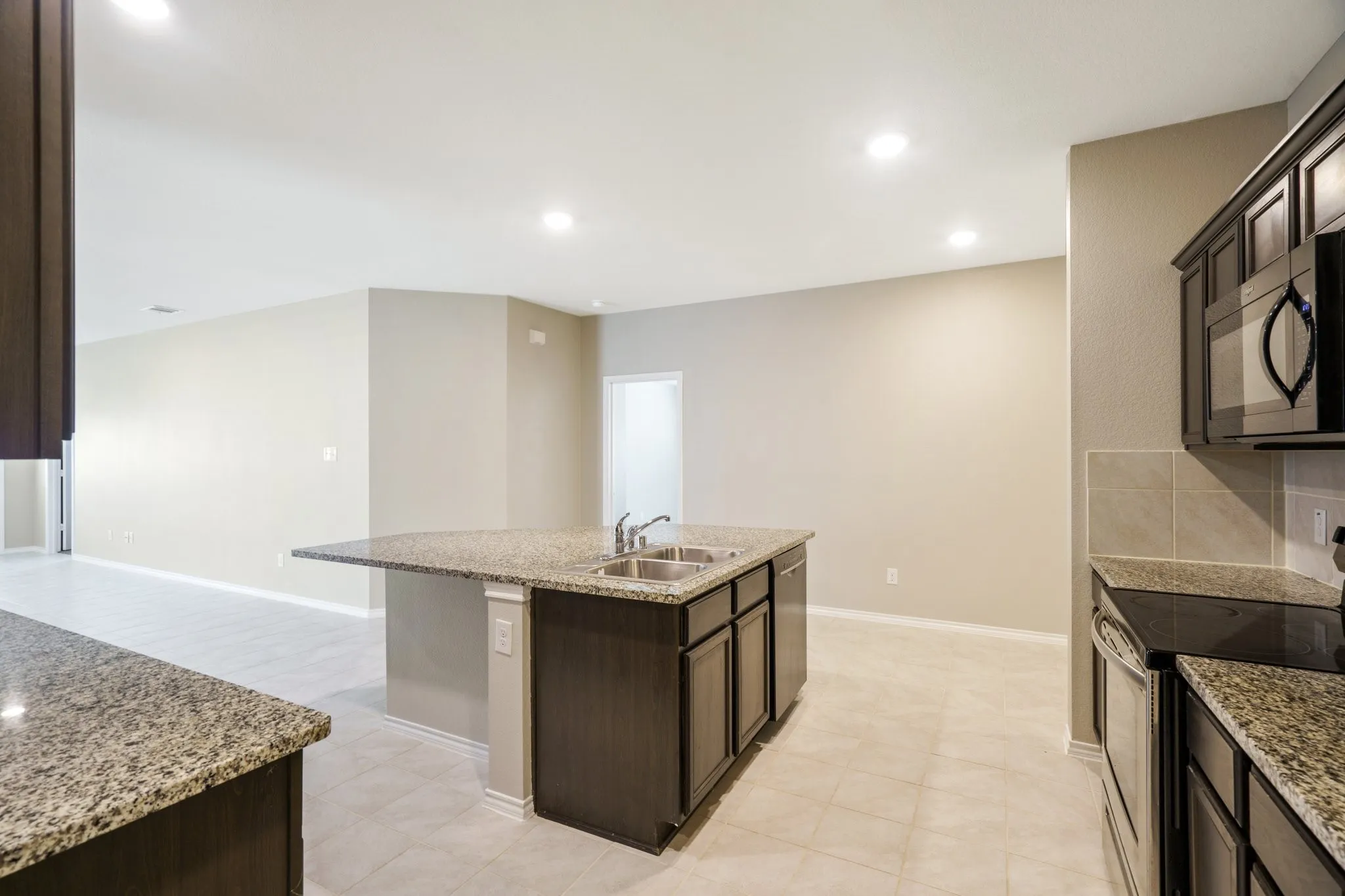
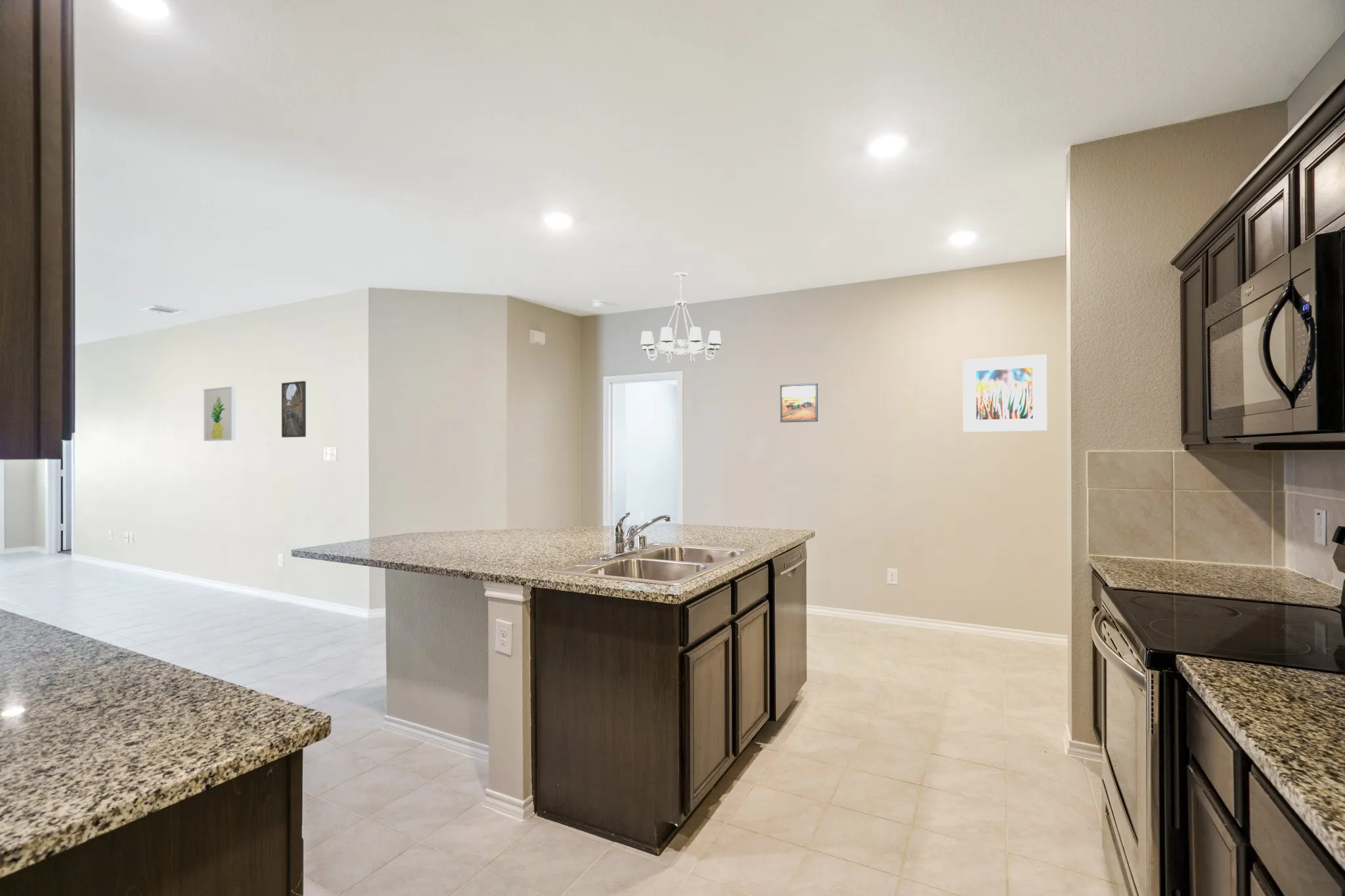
+ wall art (219, 414)
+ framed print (1003, 394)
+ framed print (293, 410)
+ chandelier (678, 315)
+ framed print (799, 403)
